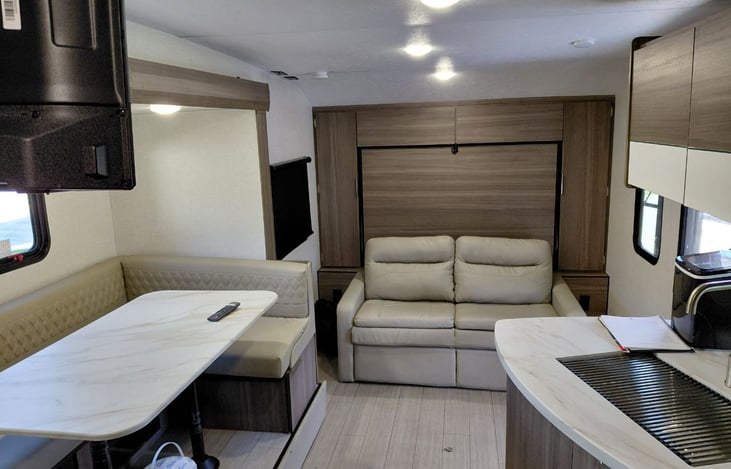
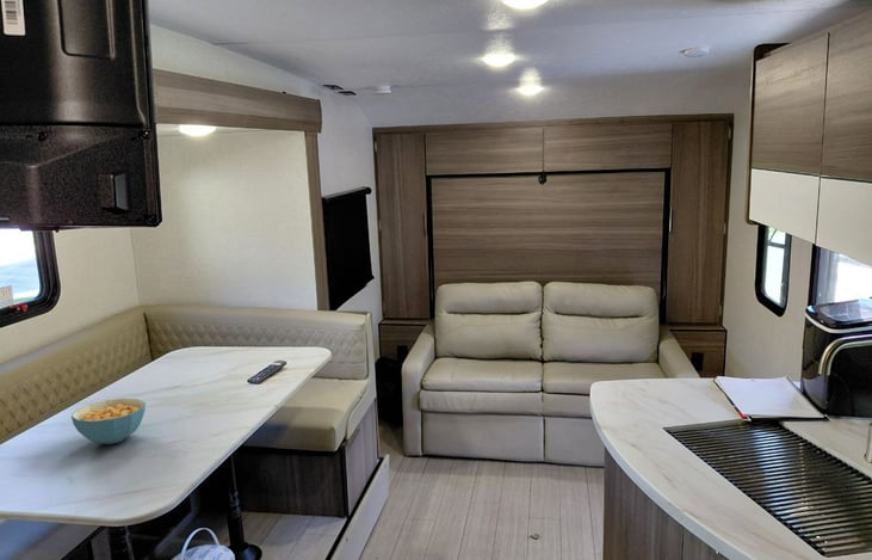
+ cereal bowl (111, 424)
